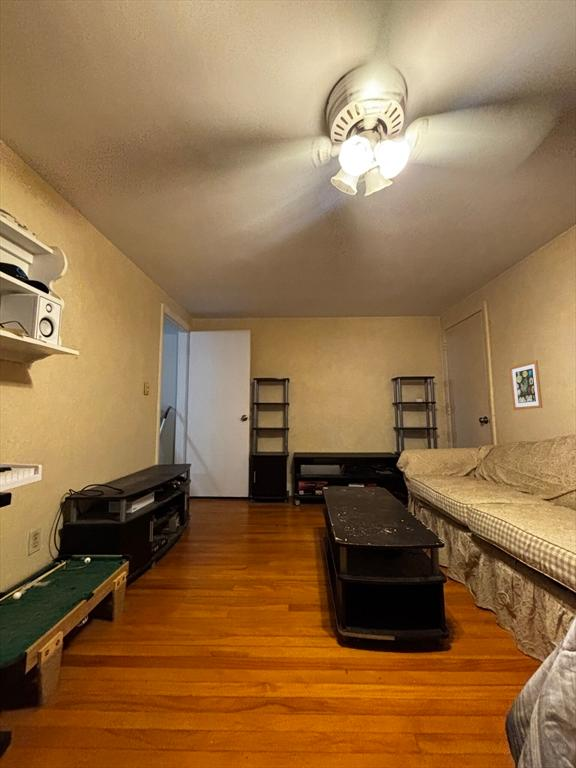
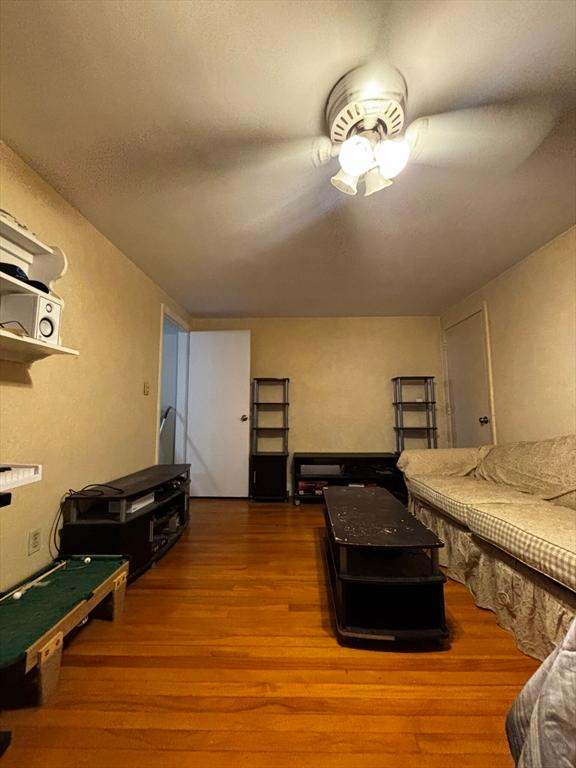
- wall art (524, 386)
